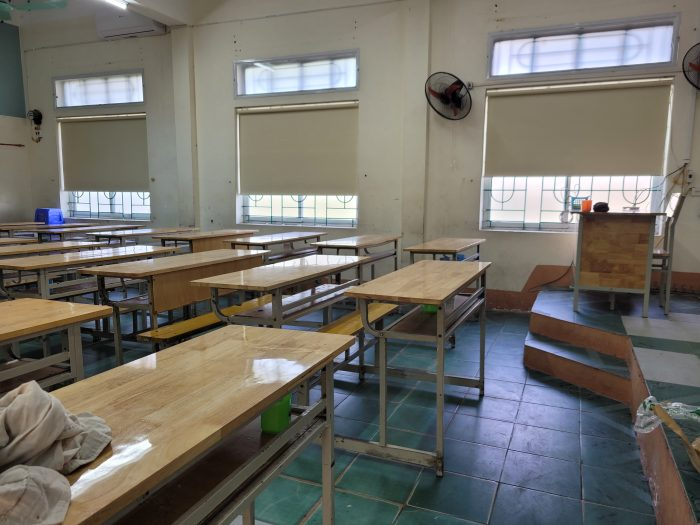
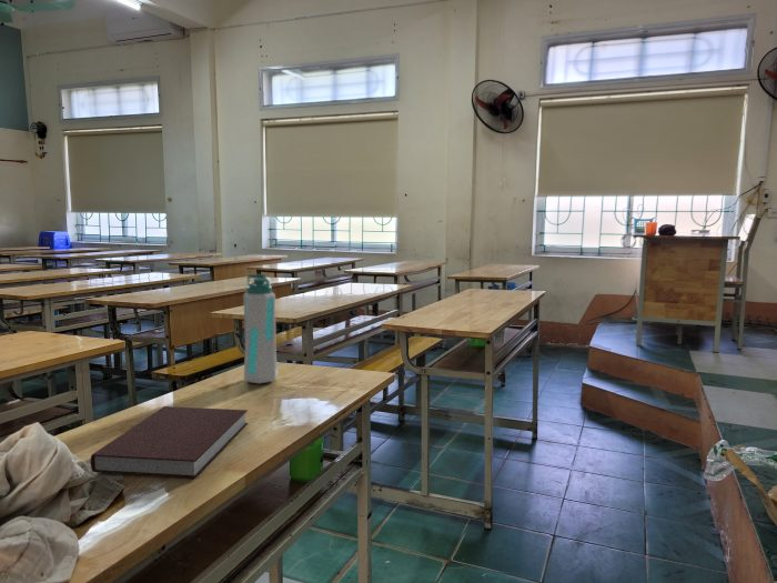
+ notebook (178, 438)
+ water bottle (259, 328)
